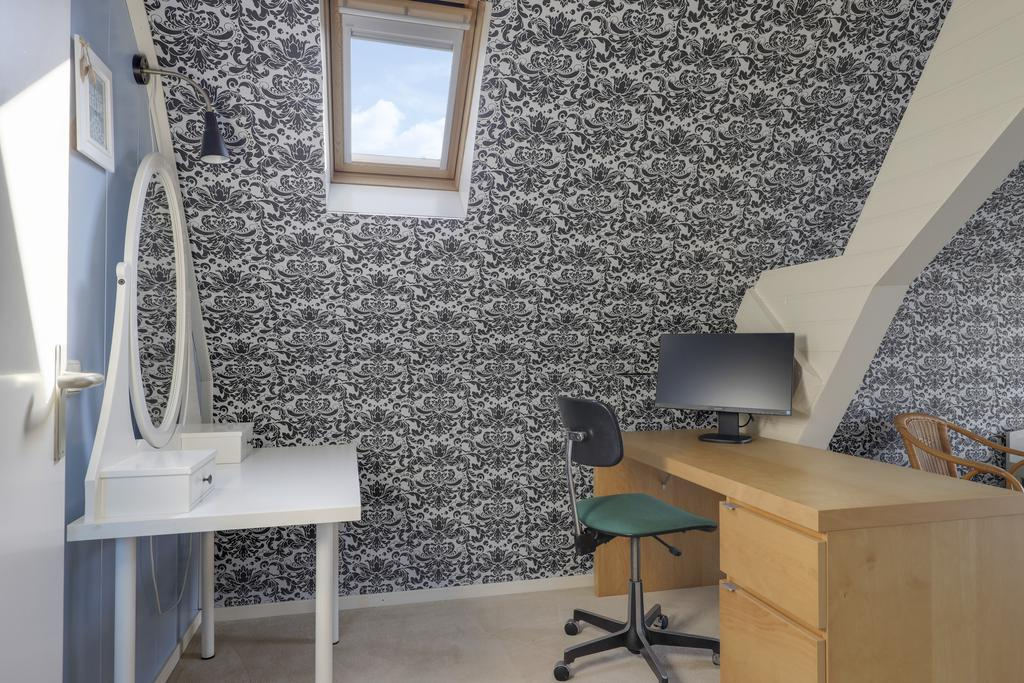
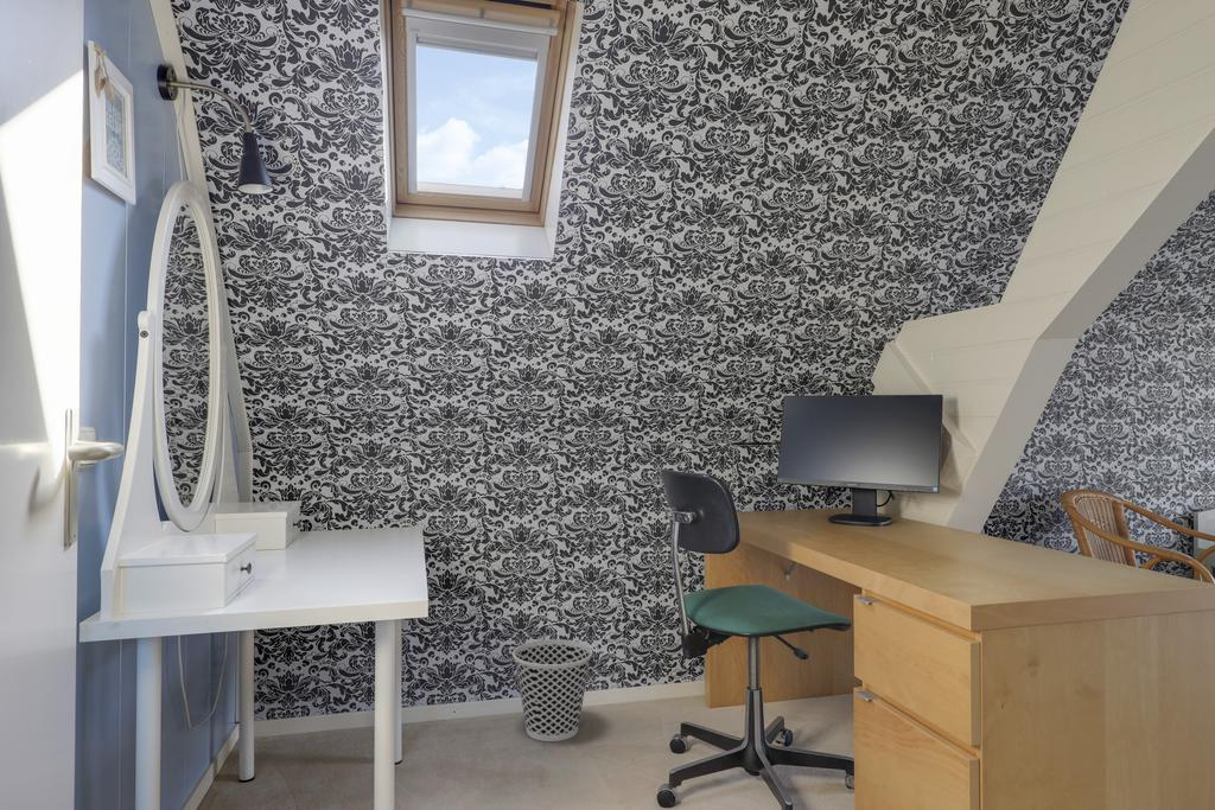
+ wastebasket (552, 690)
